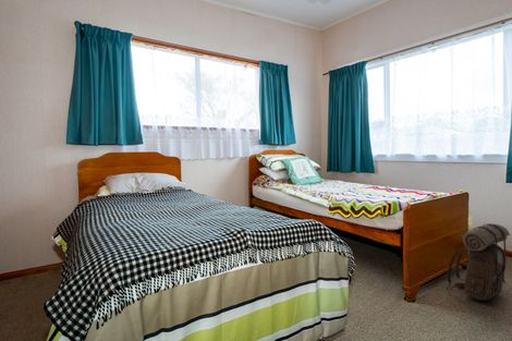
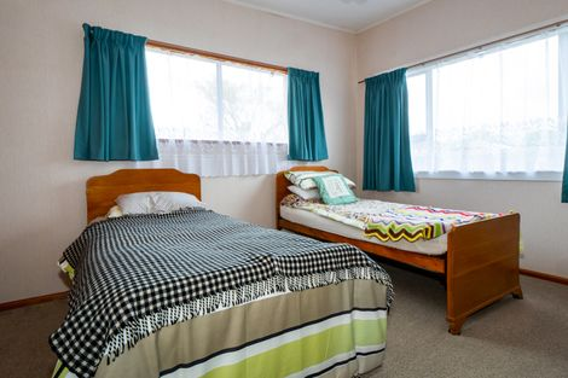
- backpack (474, 258)
